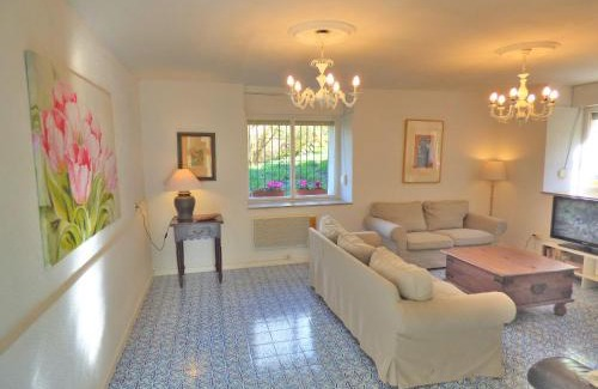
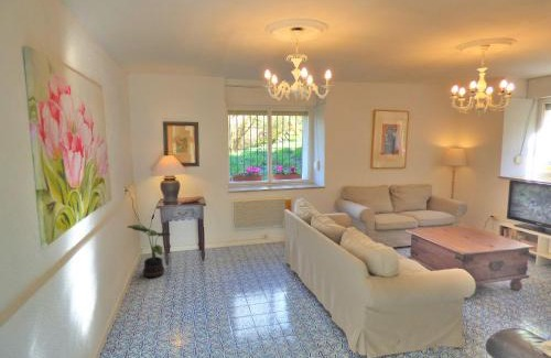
+ potted plant (151, 247)
